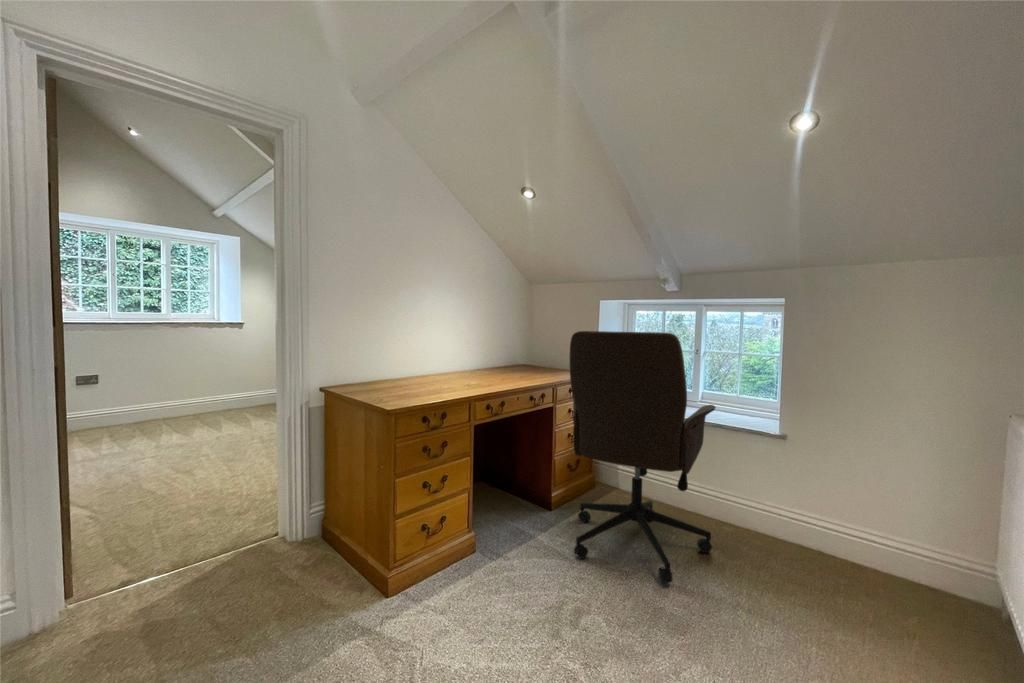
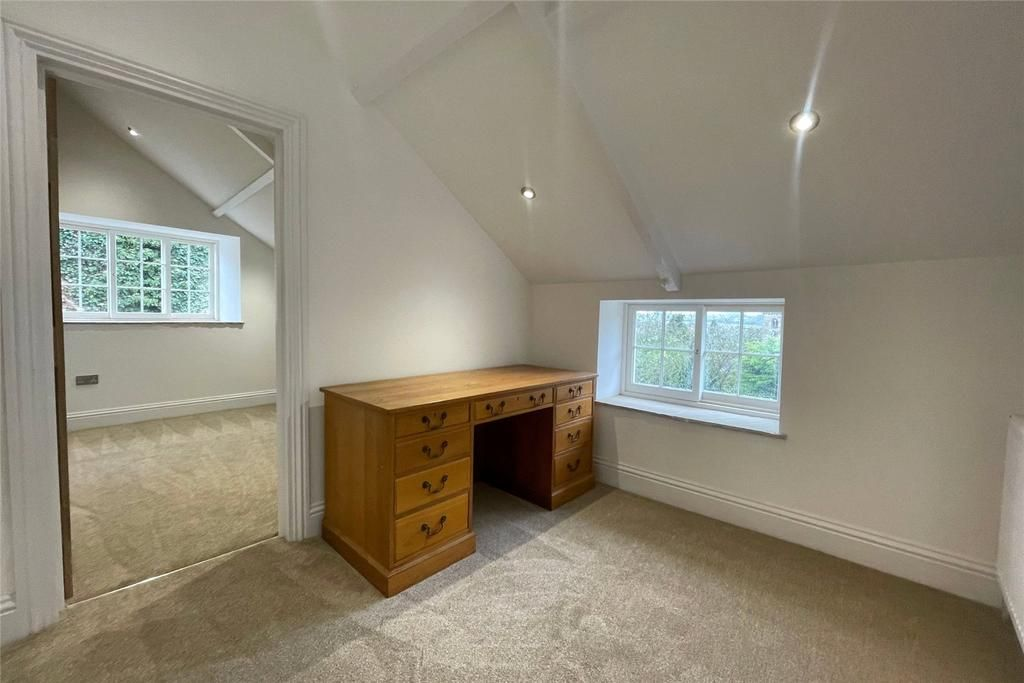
- office chair (637, 439)
